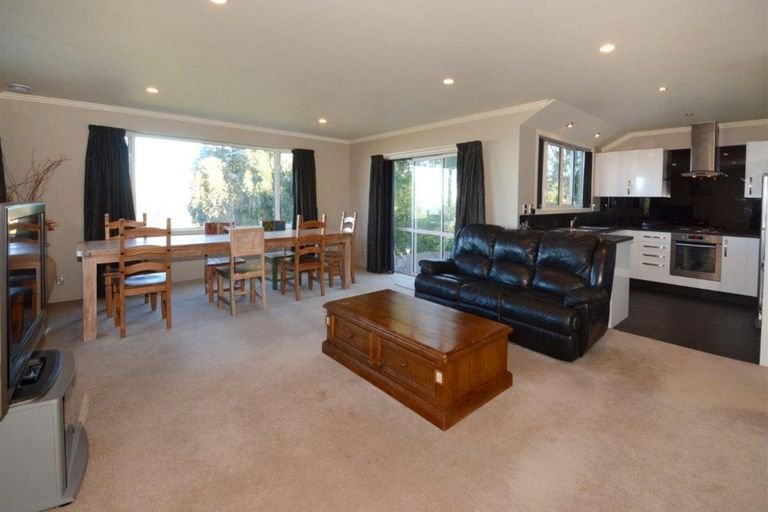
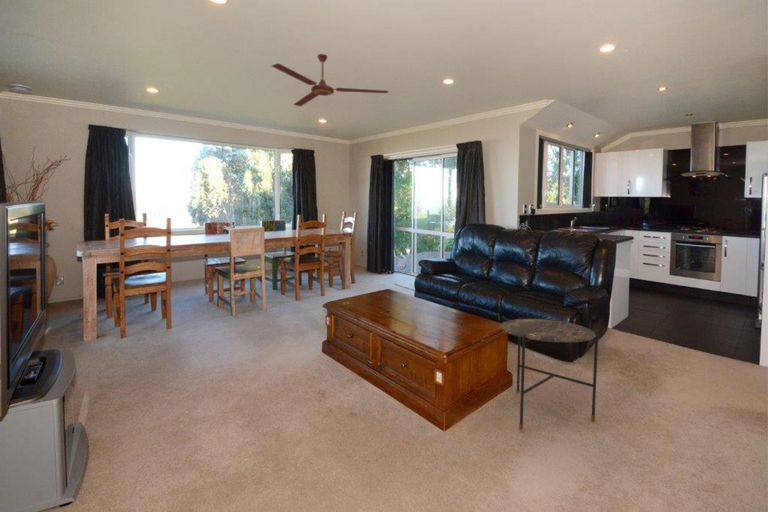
+ side table (543, 371)
+ ceiling fan (324, 80)
